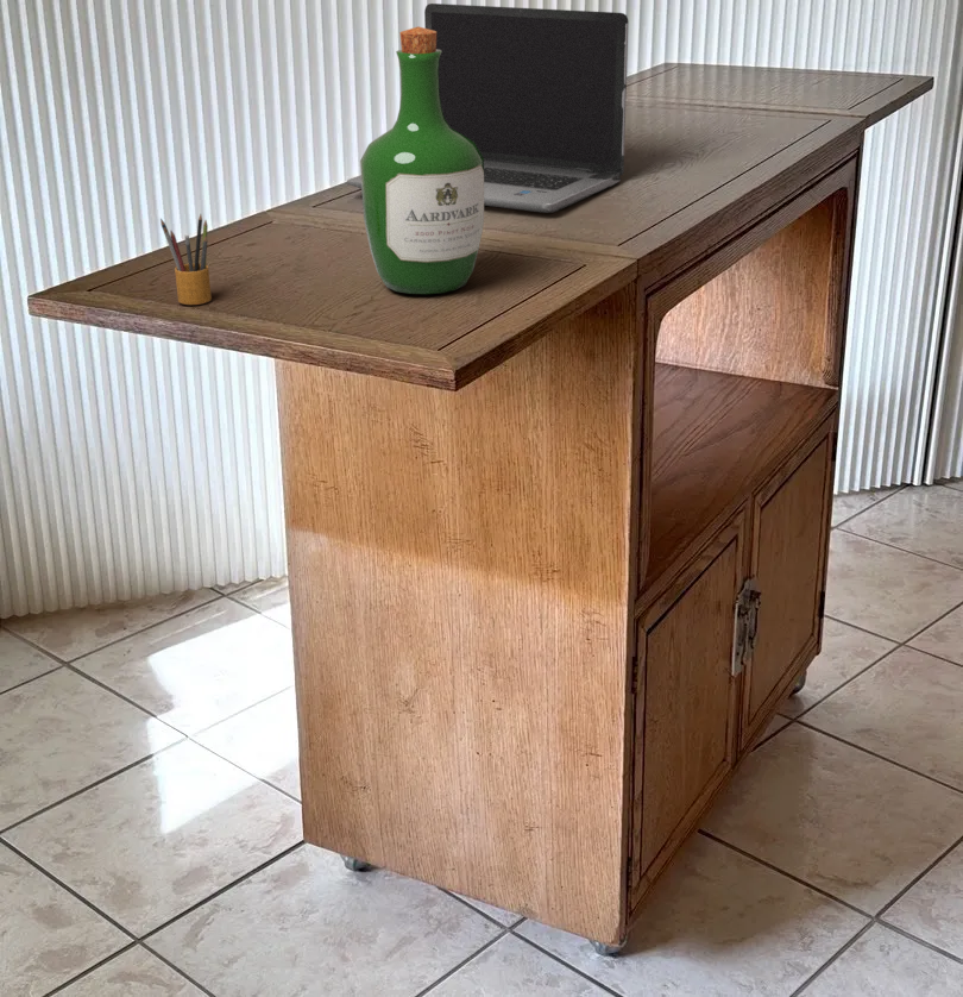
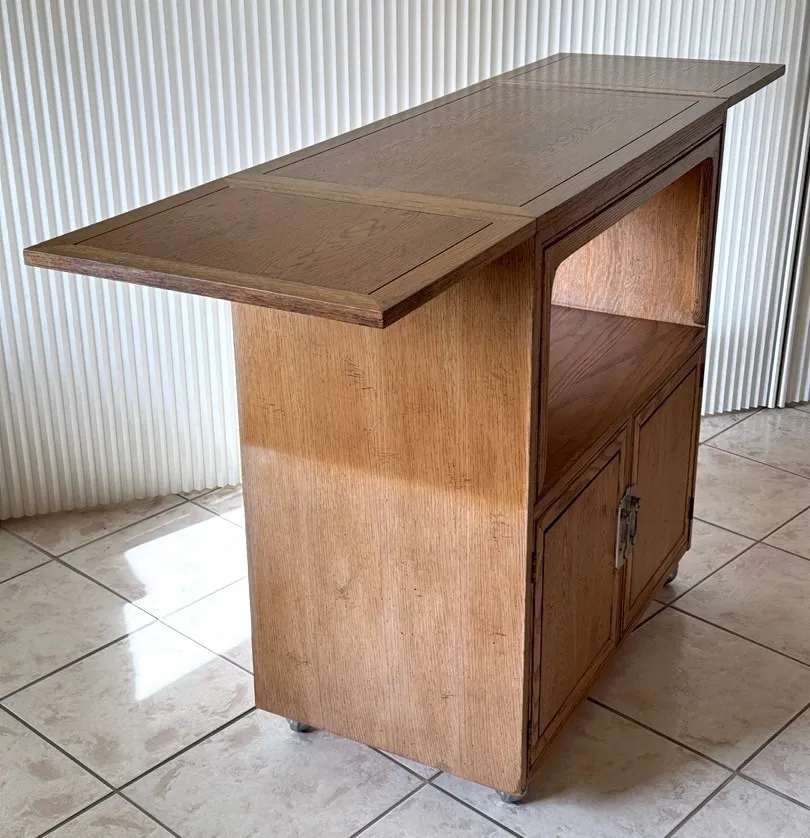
- laptop computer (484, 105)
- pencil box (190, 258)
- wine bottle (422, 159)
